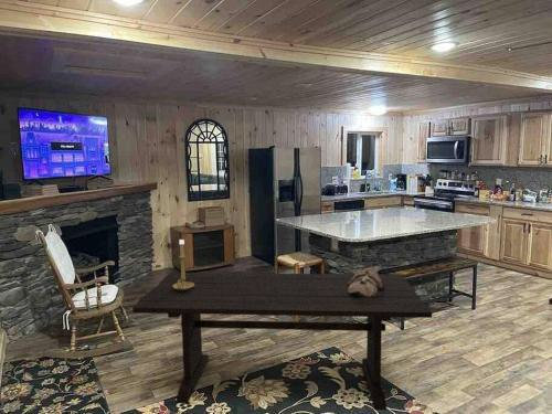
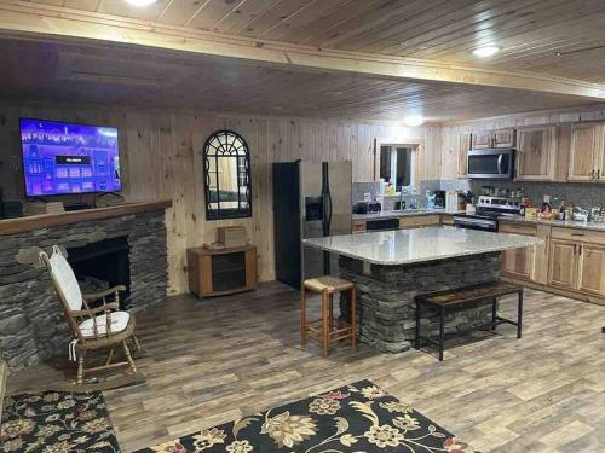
- animal skull (362, 282)
- dining table (280, 328)
- candle holder (182, 264)
